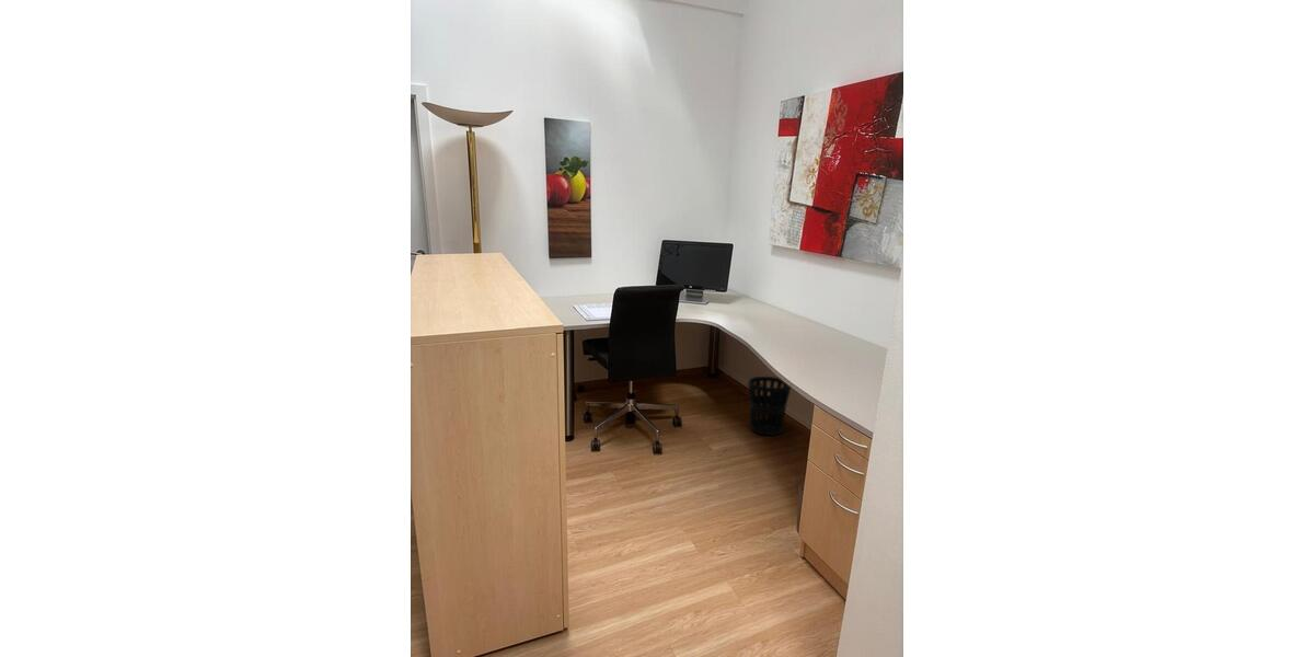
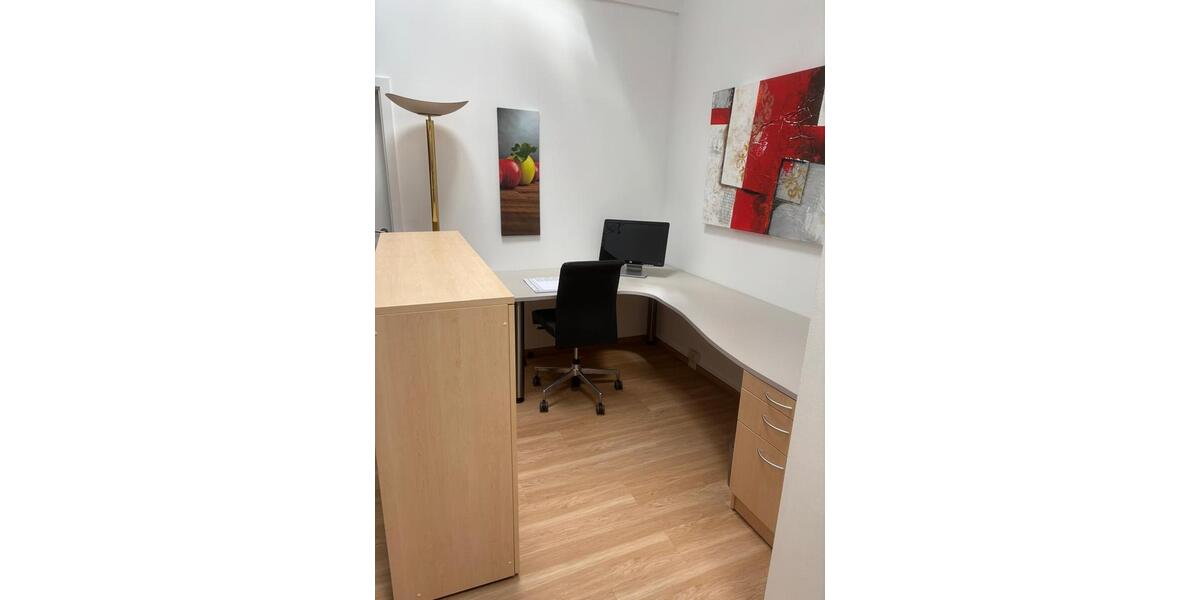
- wastebasket (766, 405)
